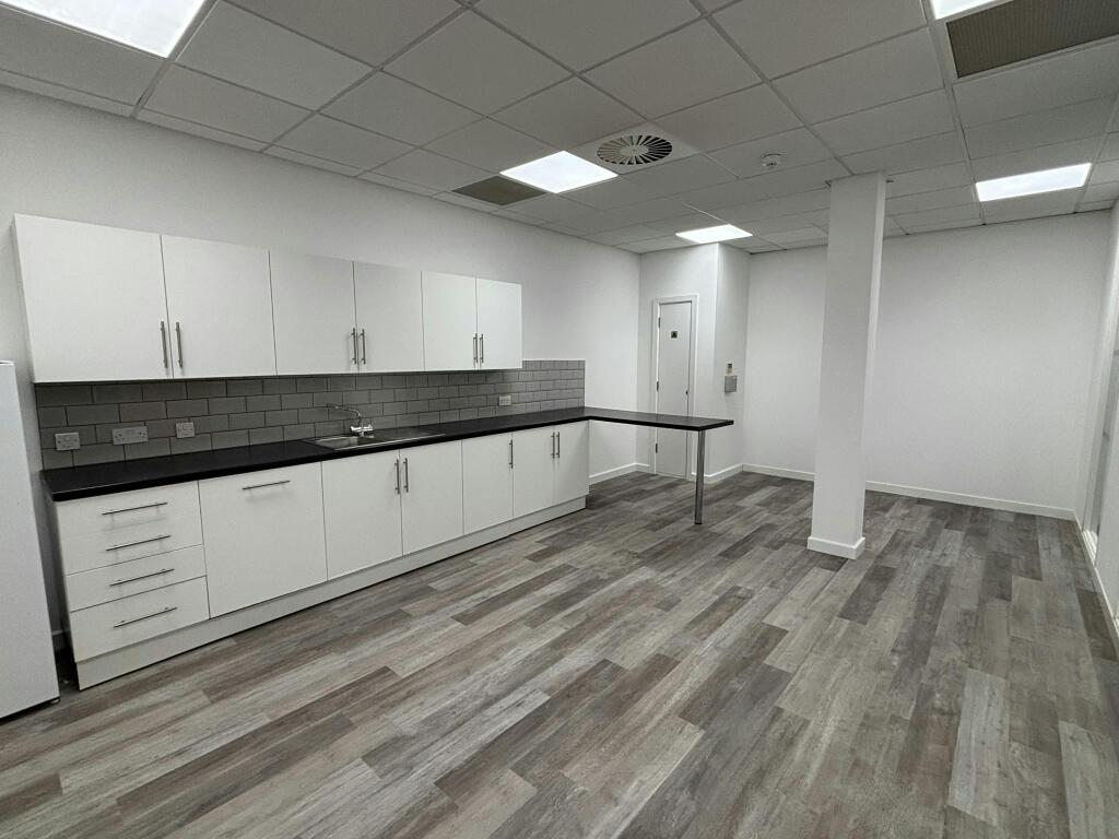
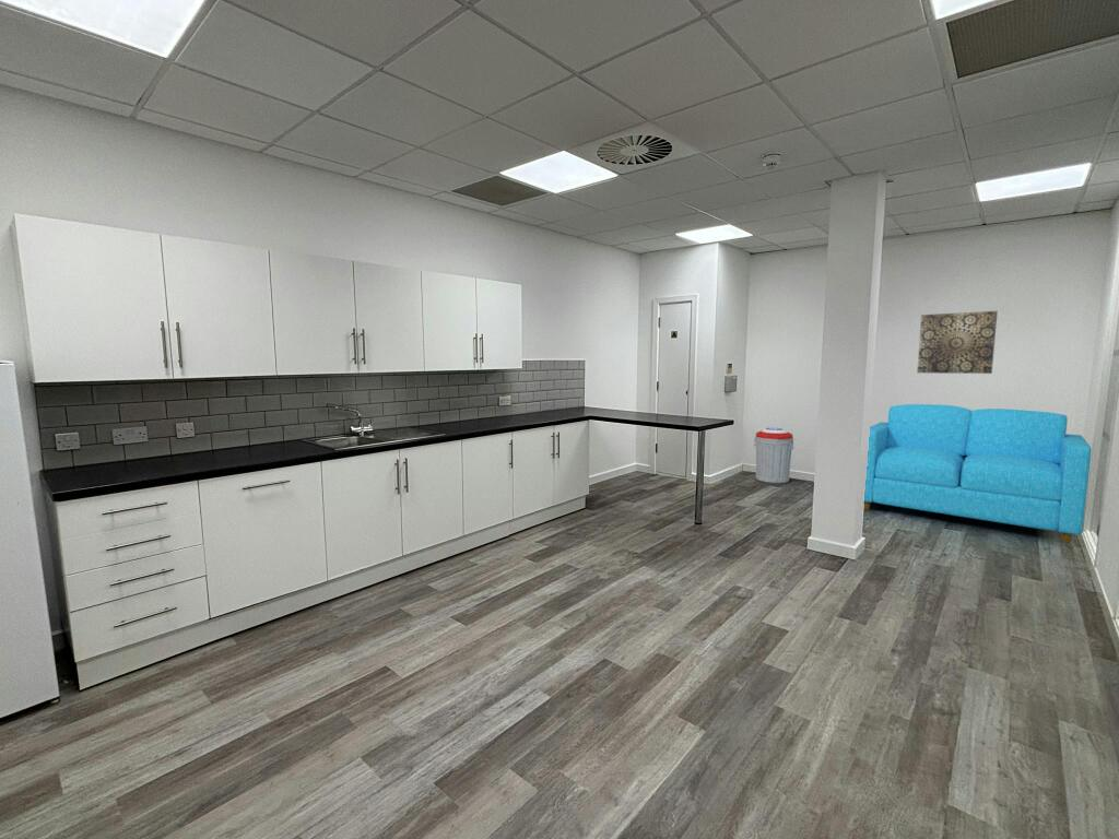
+ wall art (955, 343)
+ sofa (964, 461)
+ trash can (773, 453)
